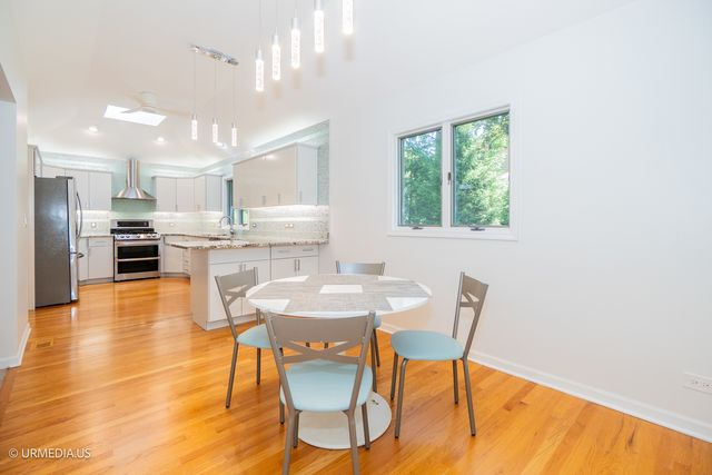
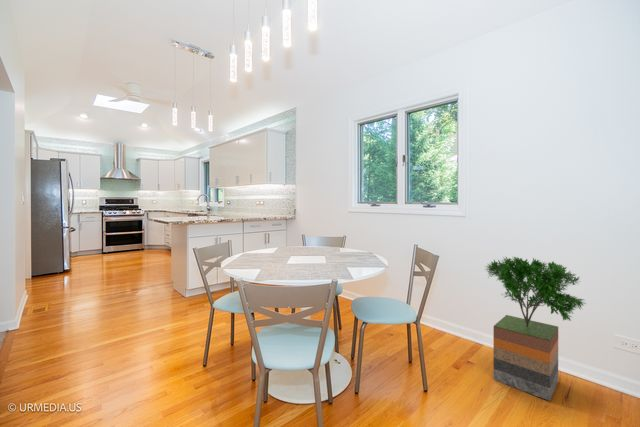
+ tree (529, 319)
